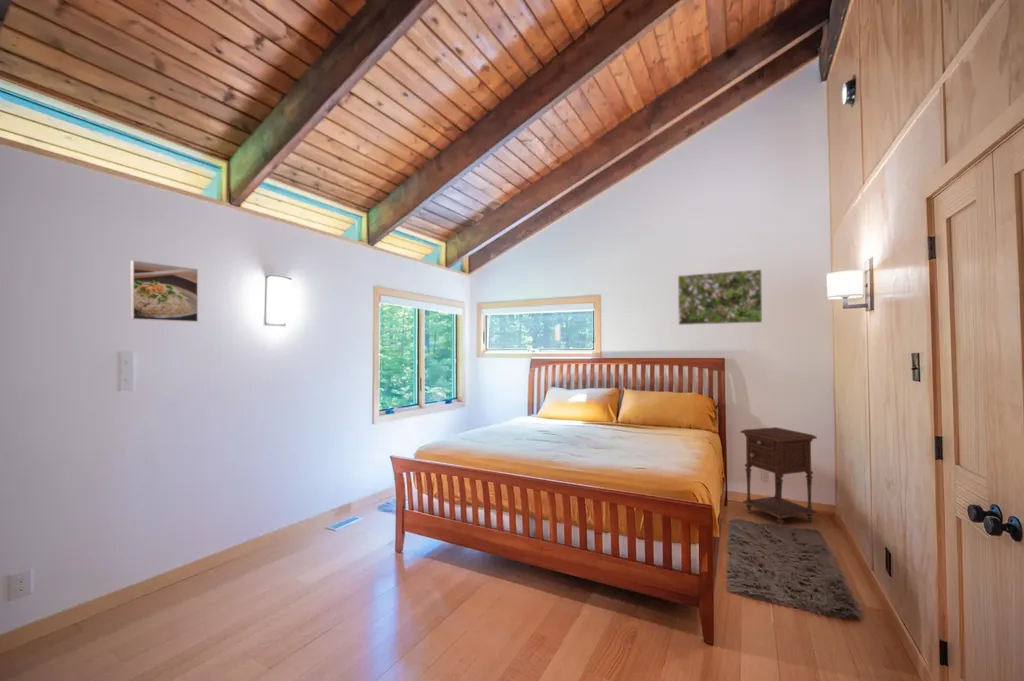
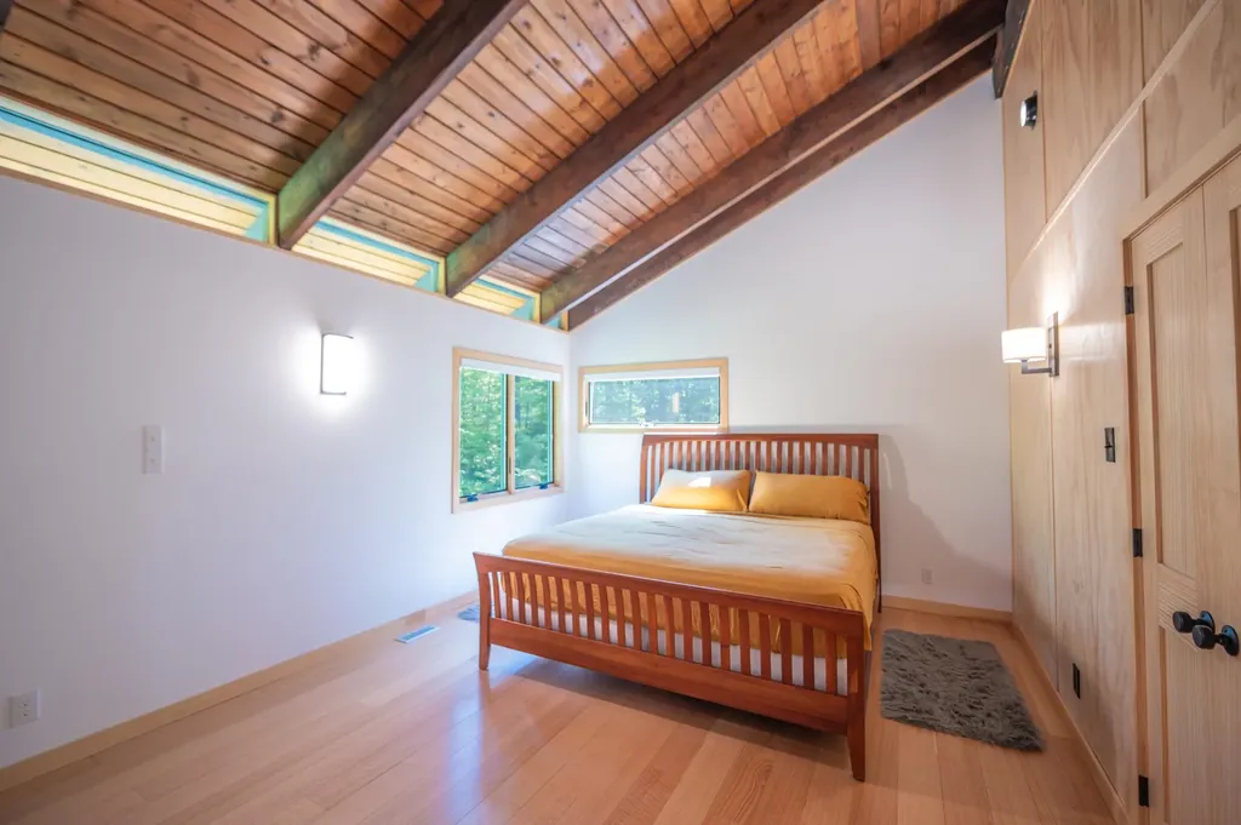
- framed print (165, 292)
- nightstand (777, 474)
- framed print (718, 298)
